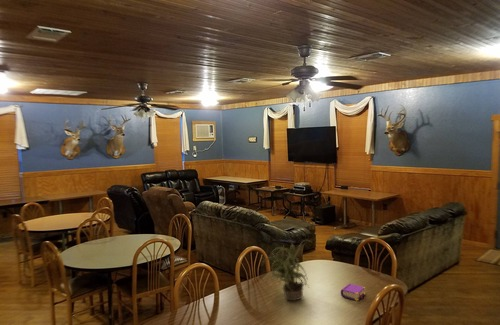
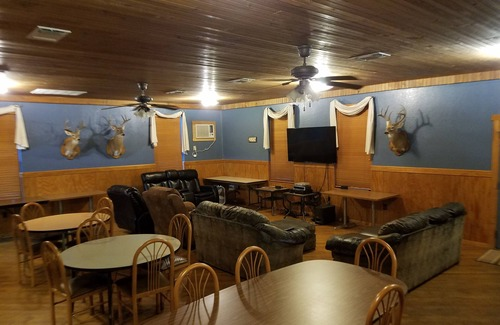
- book (353, 291)
- potted plant (288, 269)
